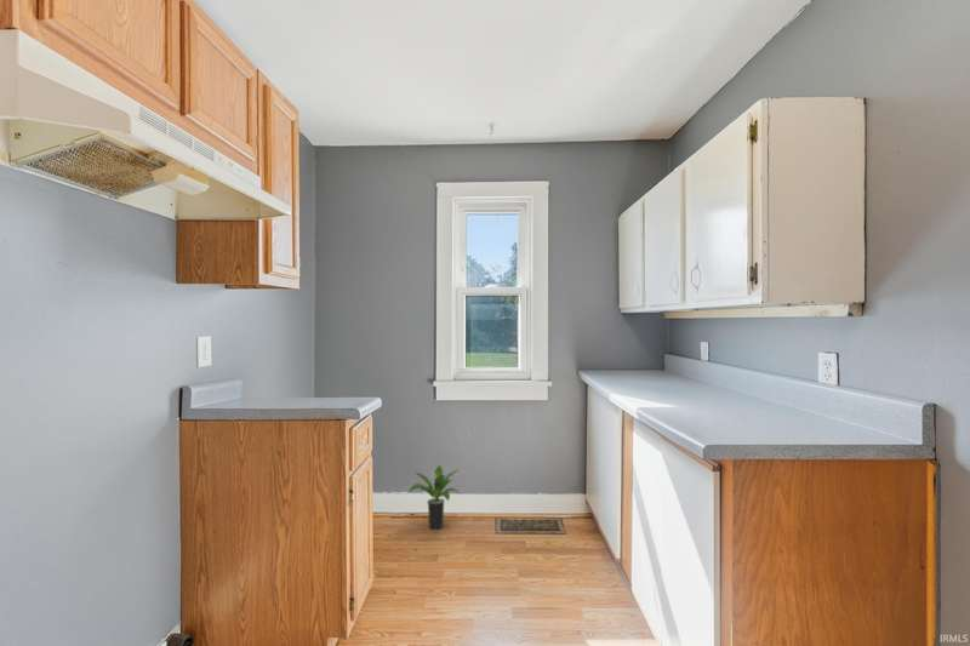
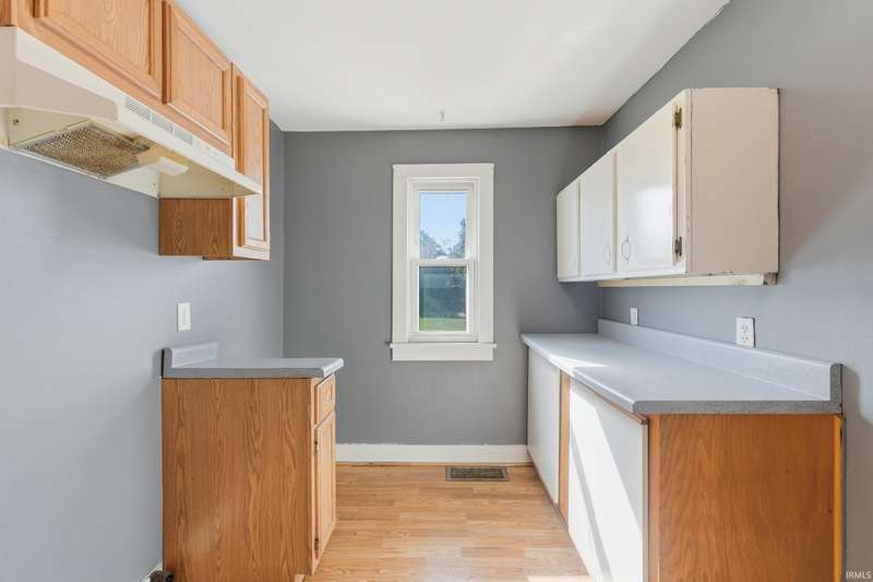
- potted plant (435, 497)
